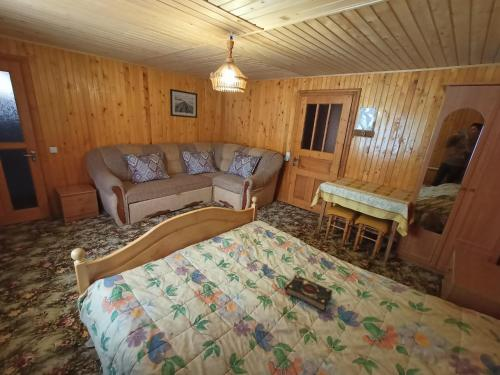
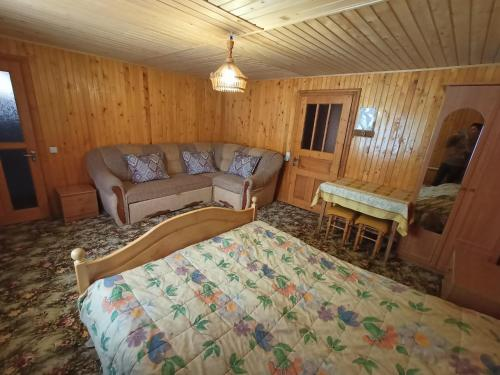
- book (306, 290)
- wall art (184, 104)
